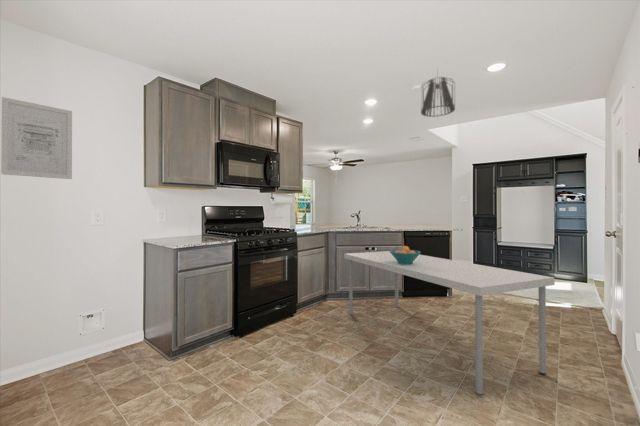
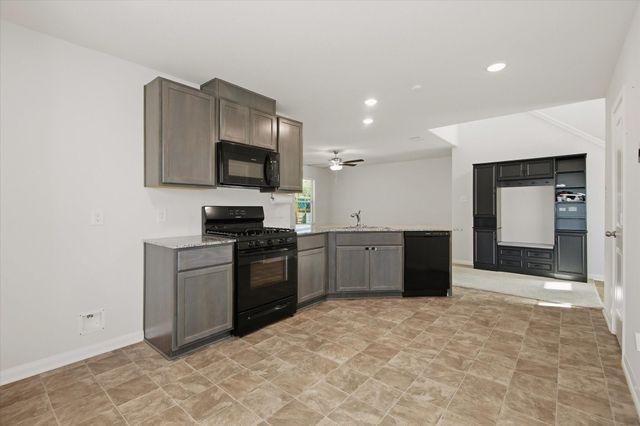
- fruit bowl (405, 254)
- pendant light (437, 90)
- wall art (38, 140)
- dining table (431, 282)
